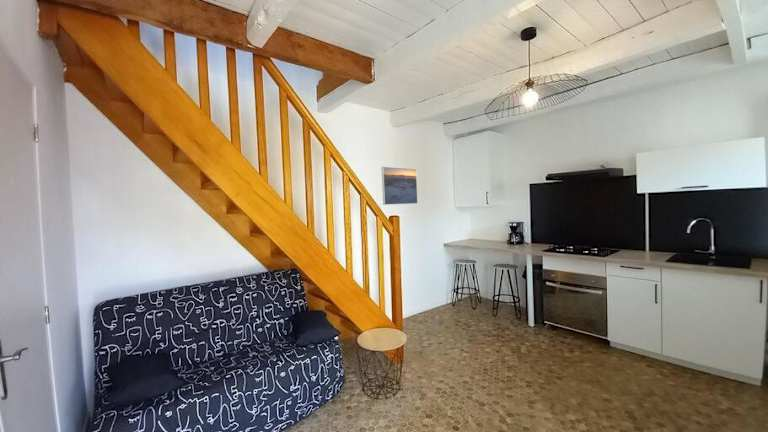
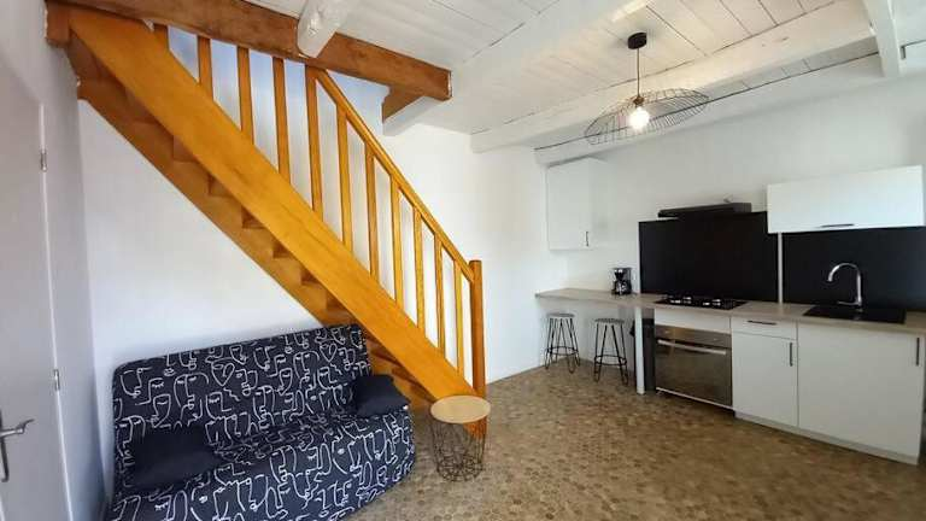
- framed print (400, 186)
